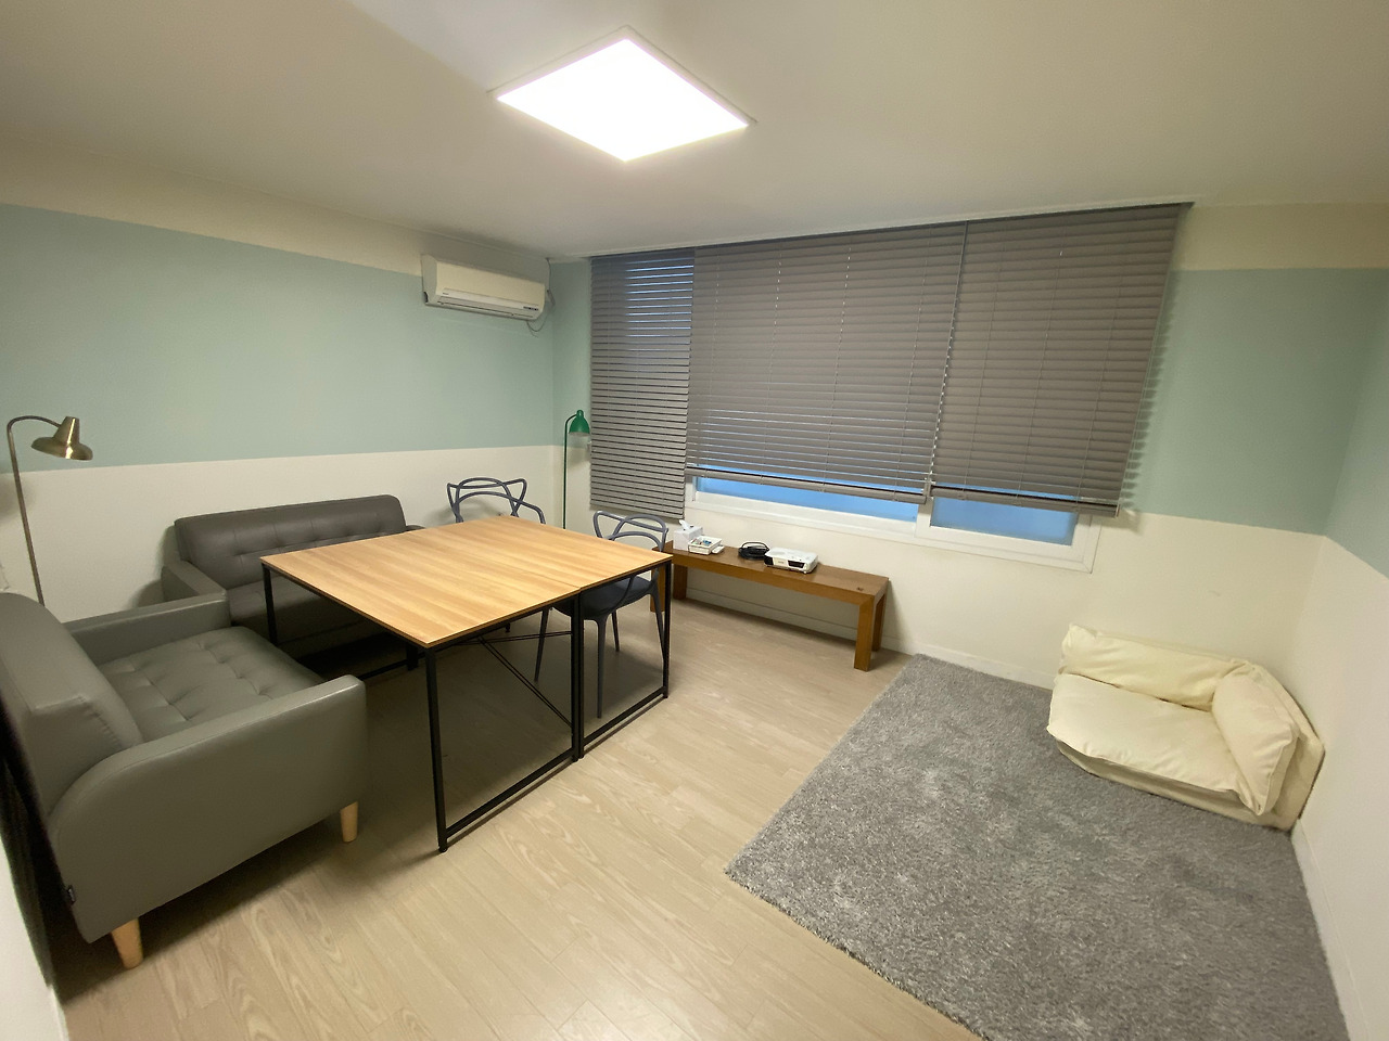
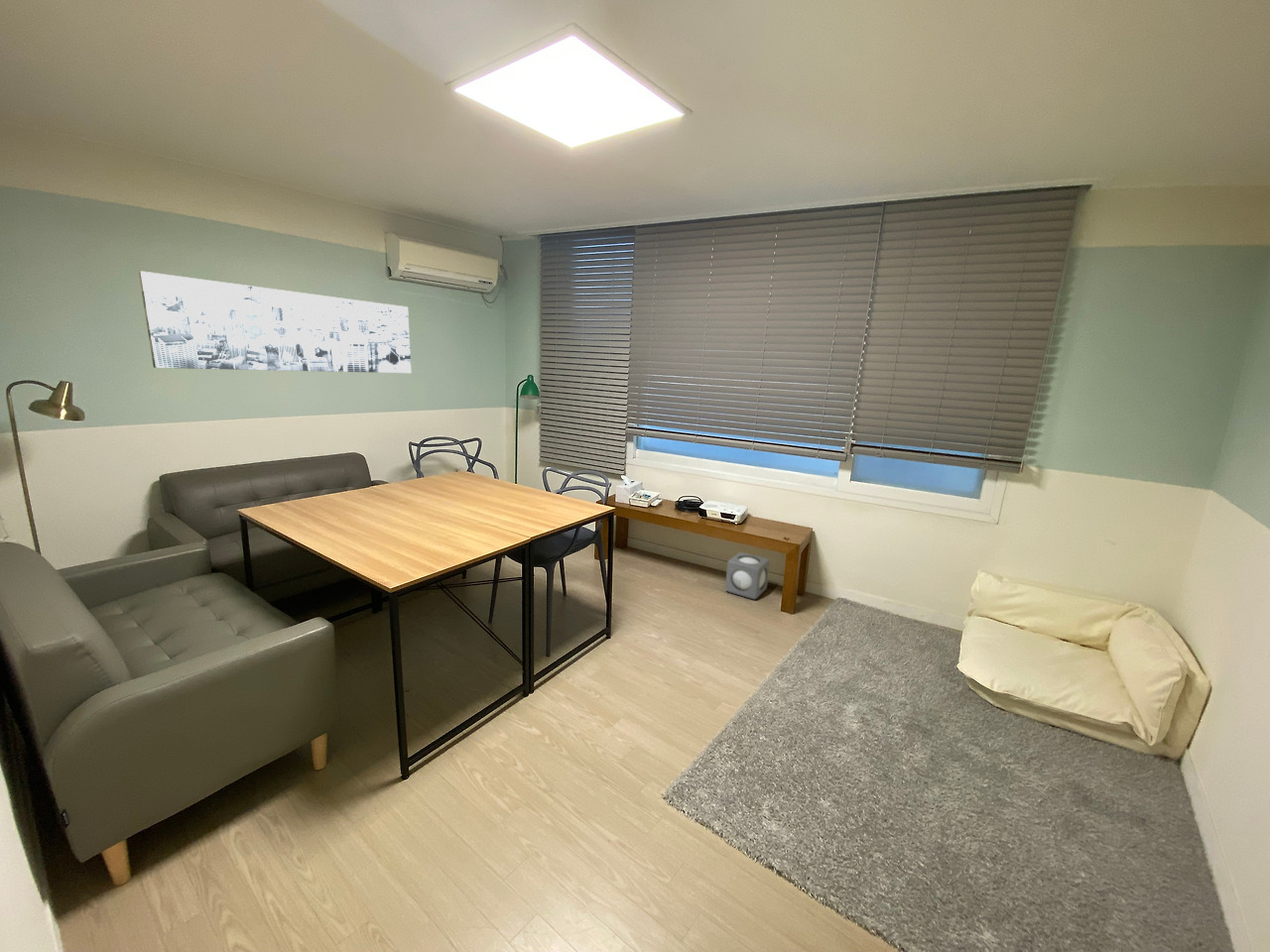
+ speaker (747, 574)
+ wall art (302, 332)
